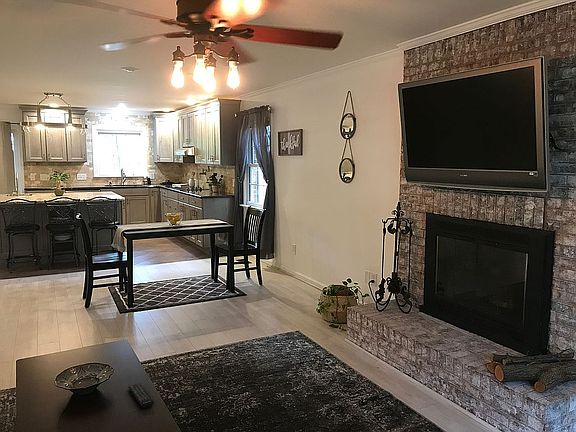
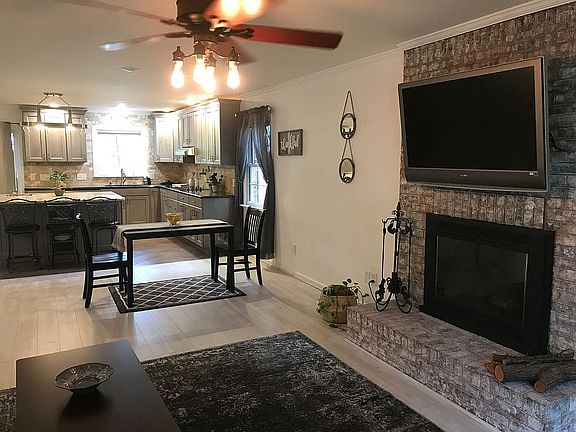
- remote control (140, 395)
